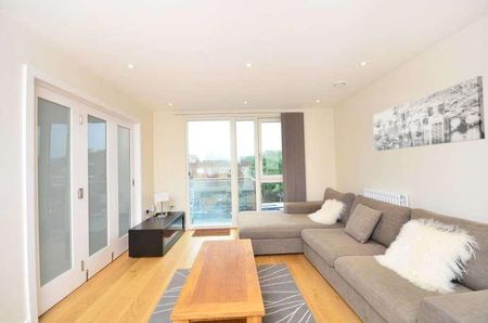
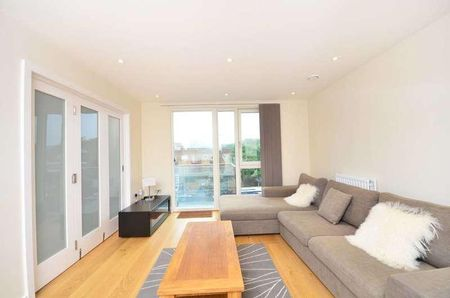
- wall art (413, 124)
